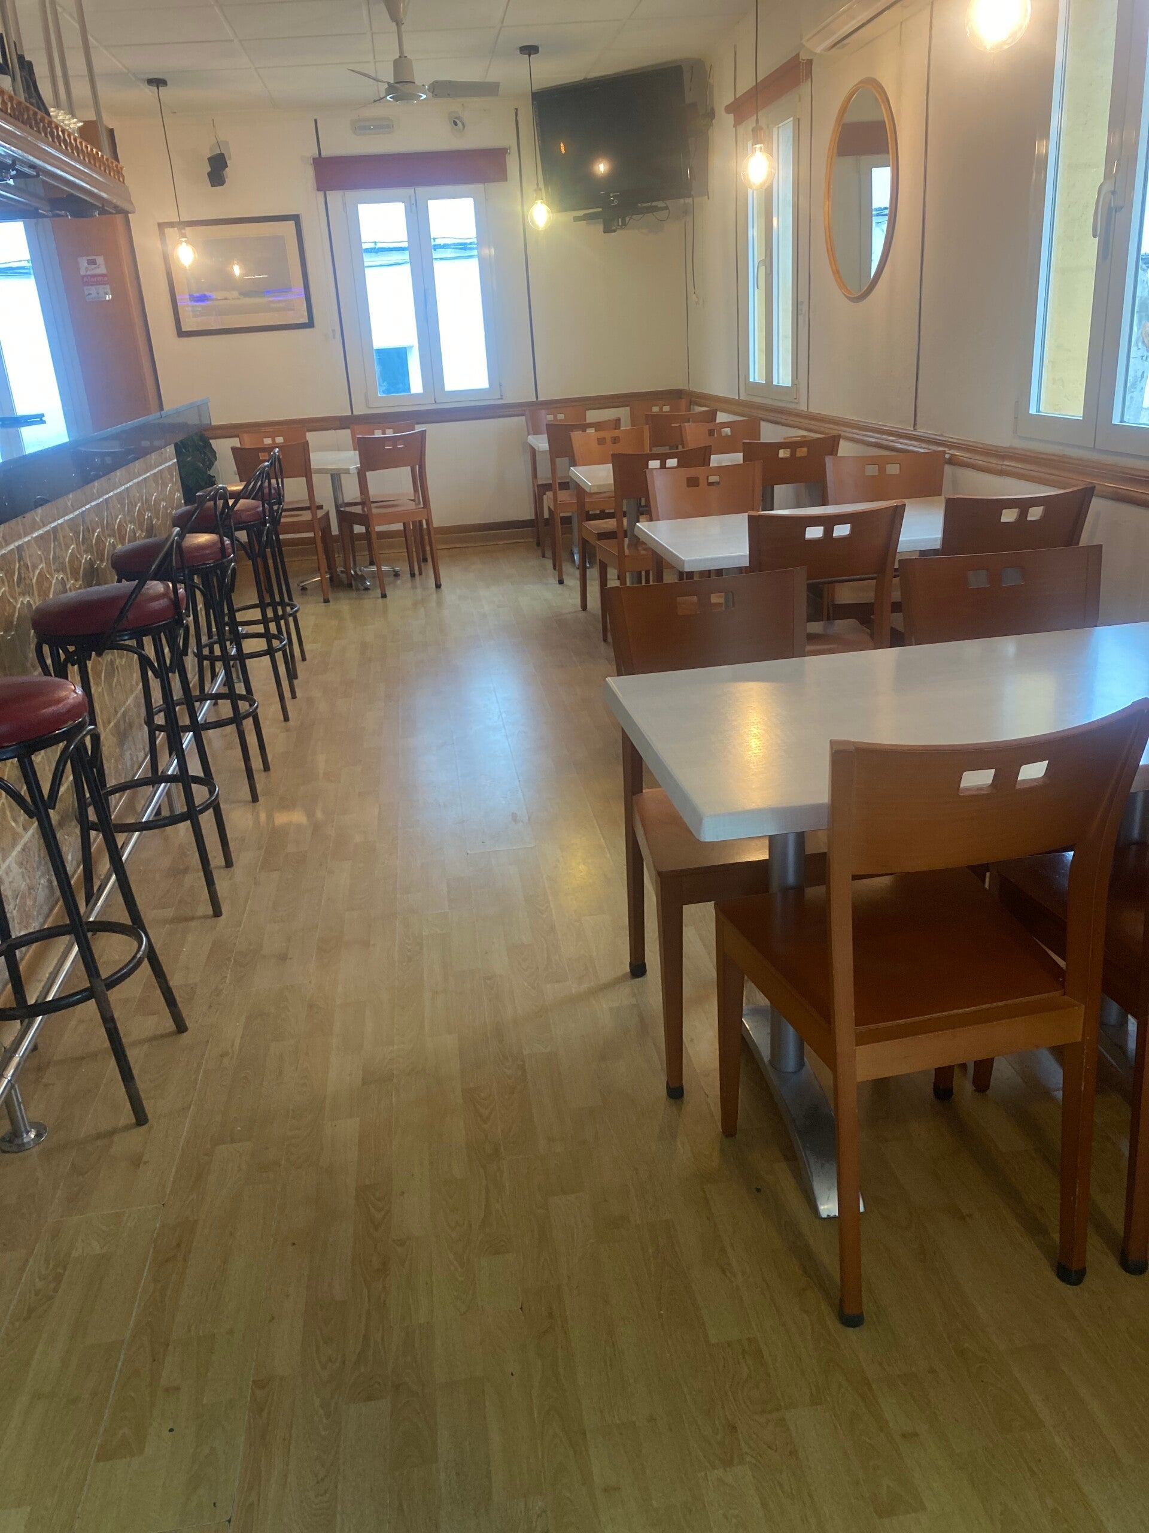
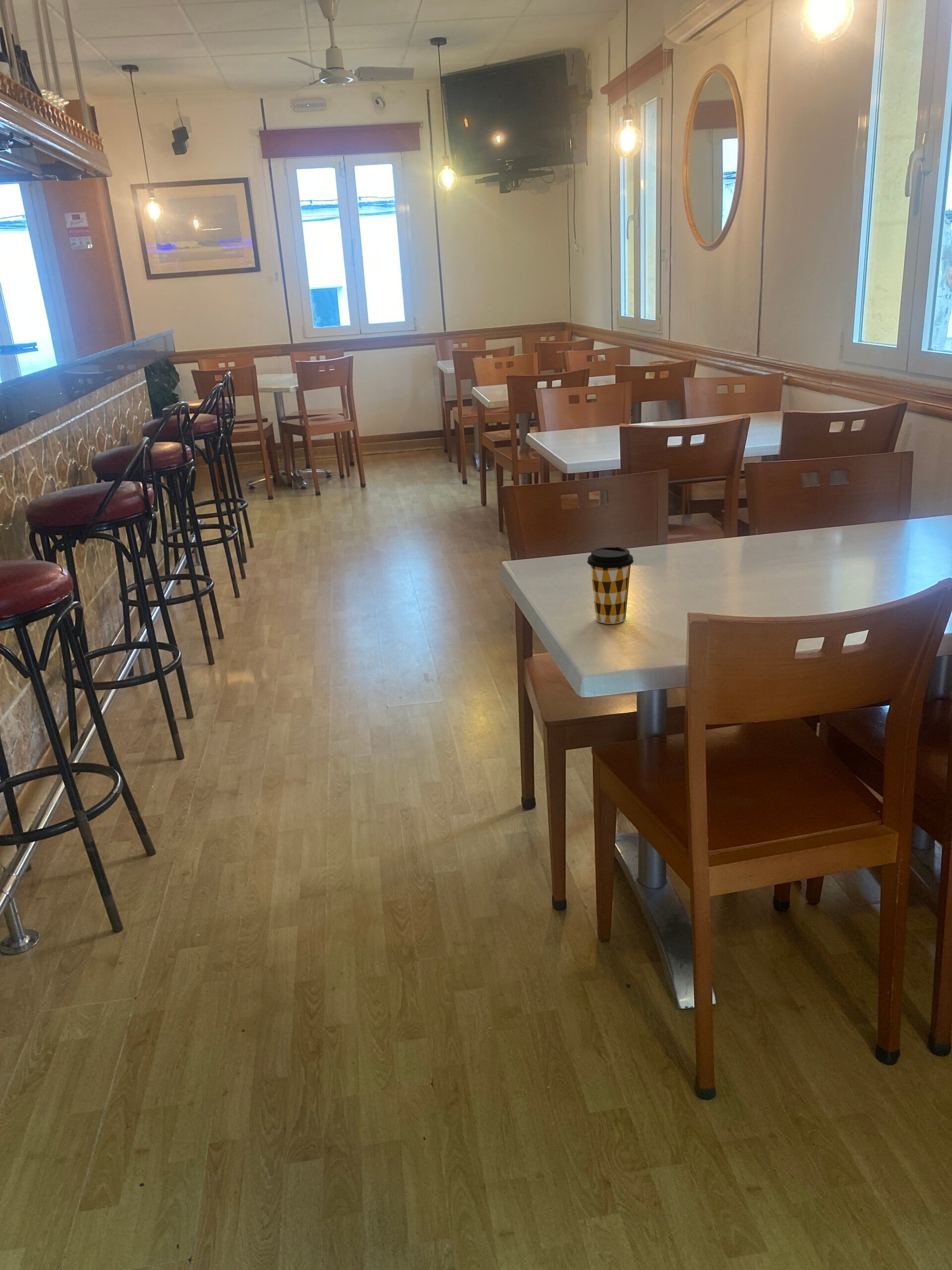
+ coffee cup (610, 585)
